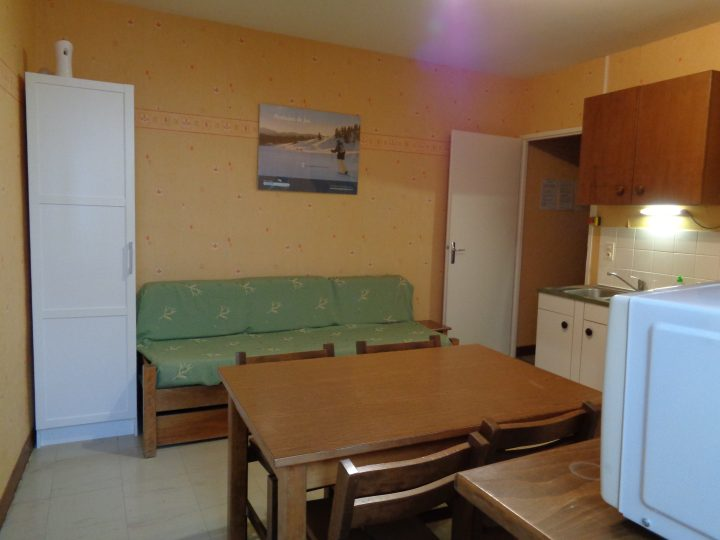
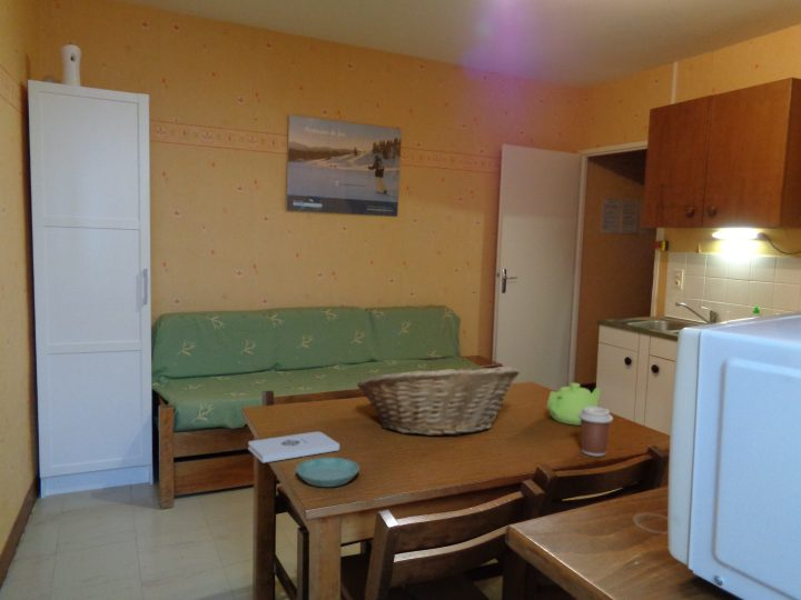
+ teapot (574, 401)
+ coffee cup (594, 430)
+ fruit basket (438, 391)
+ notepad (293, 446)
+ saucer (327, 472)
